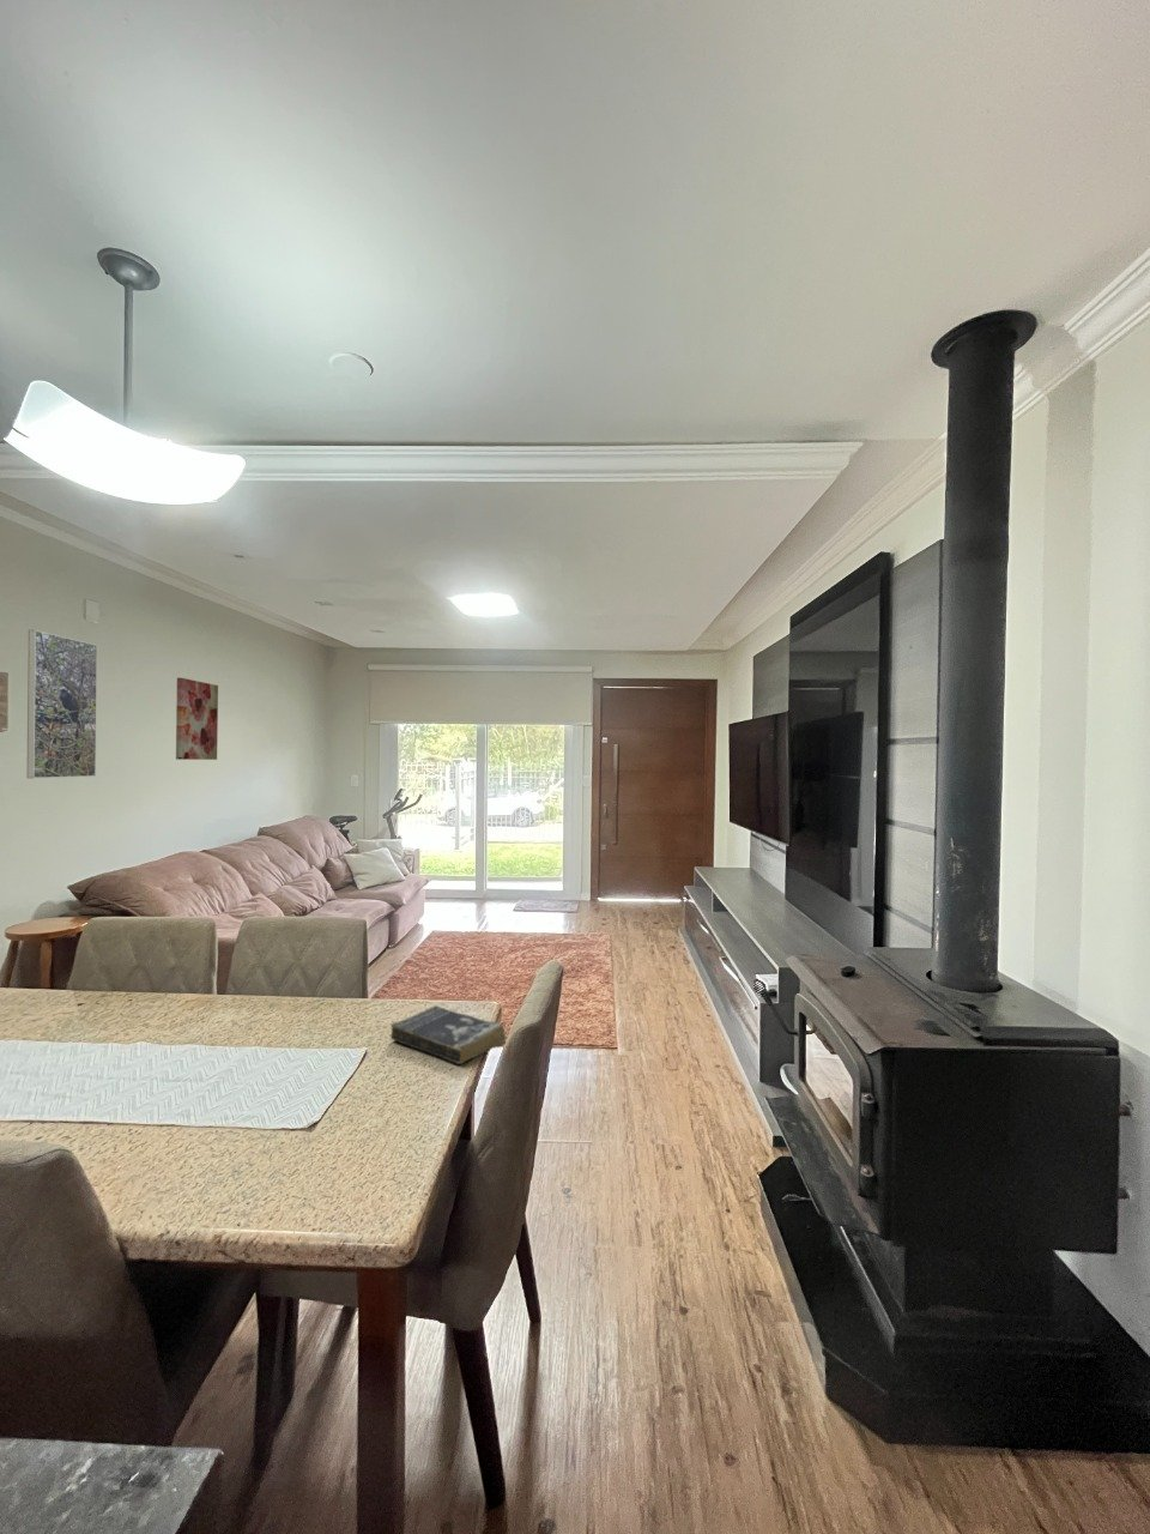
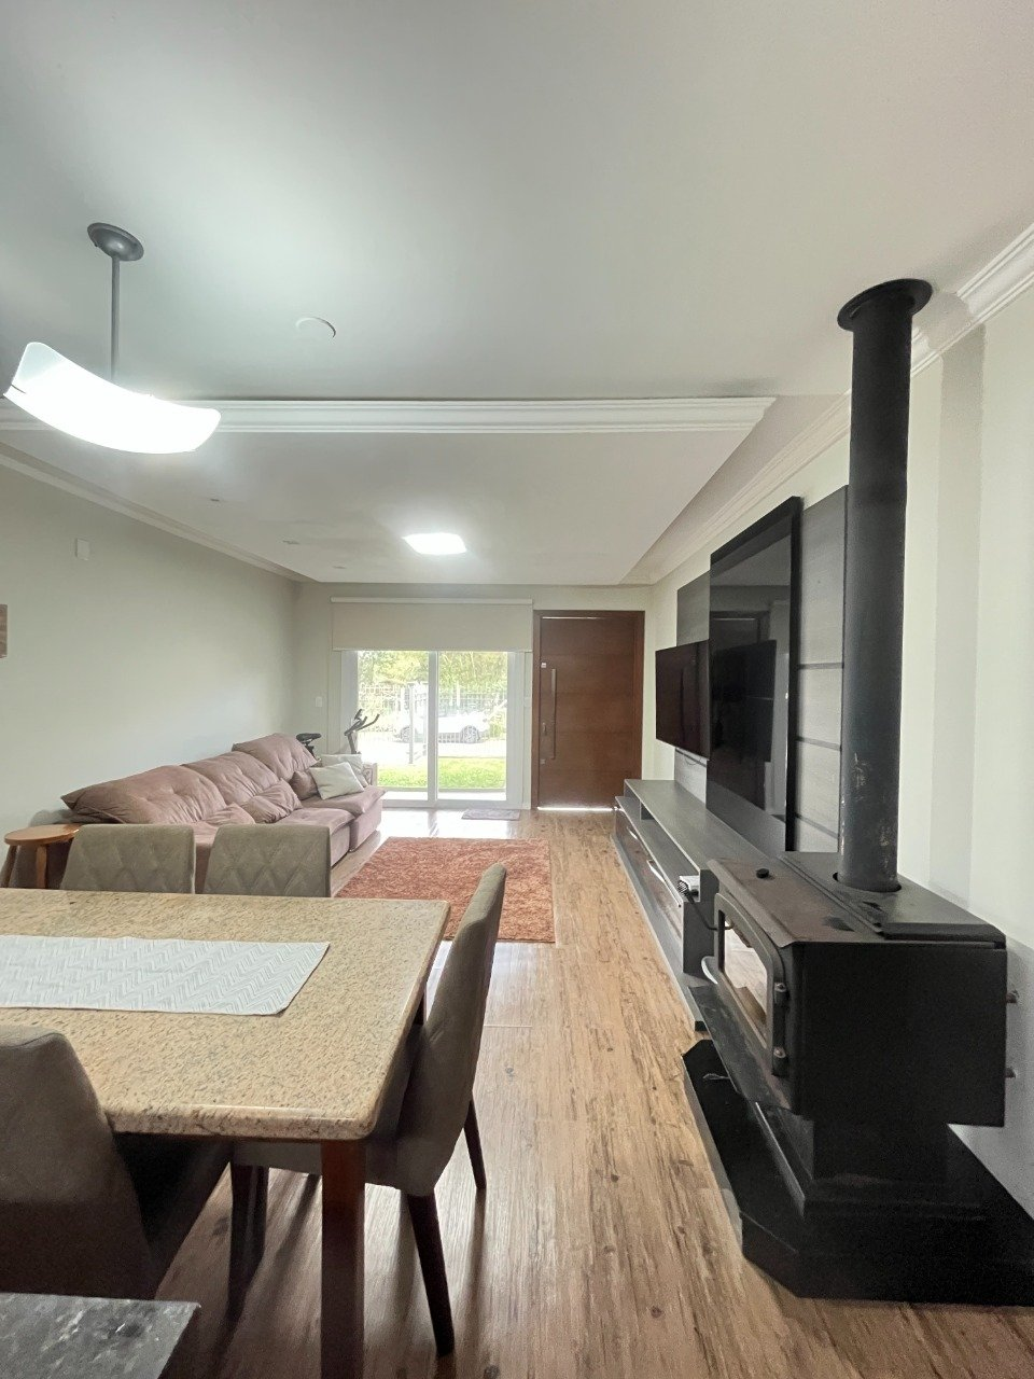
- wall art (198, 720)
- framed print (64, 707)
- book (448, 1032)
